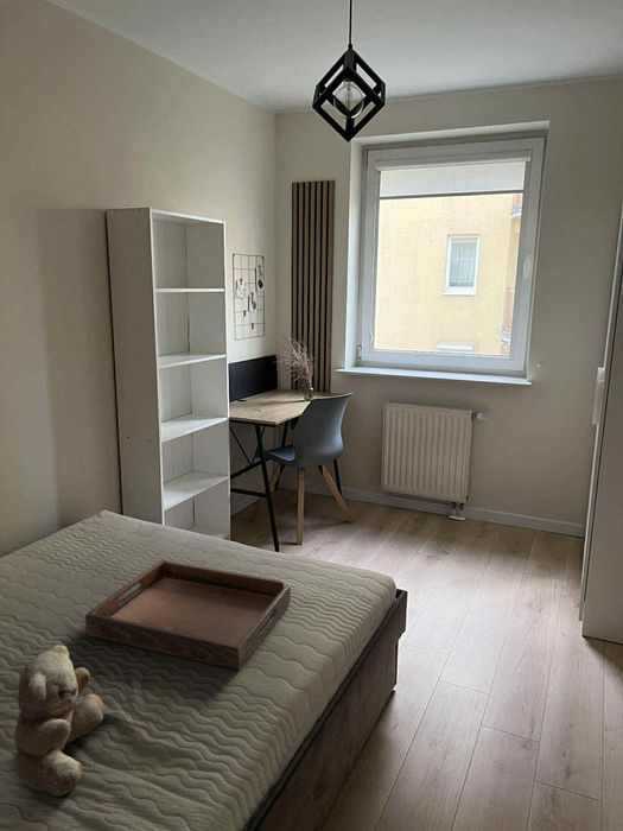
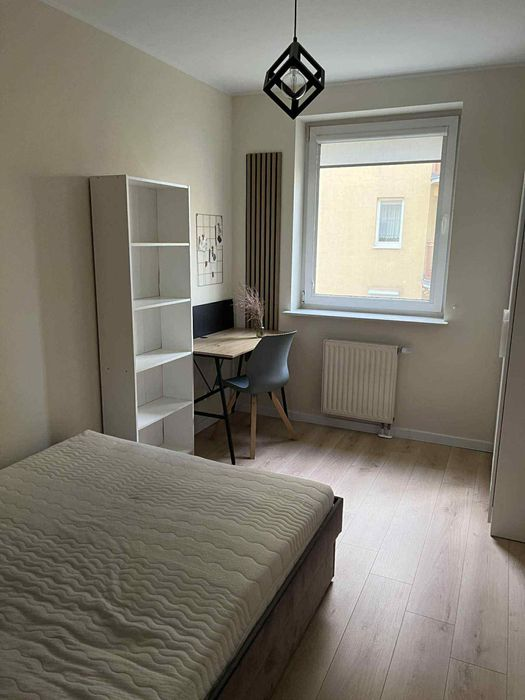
- serving tray (195, 607)
- teddy bear (68, 708)
